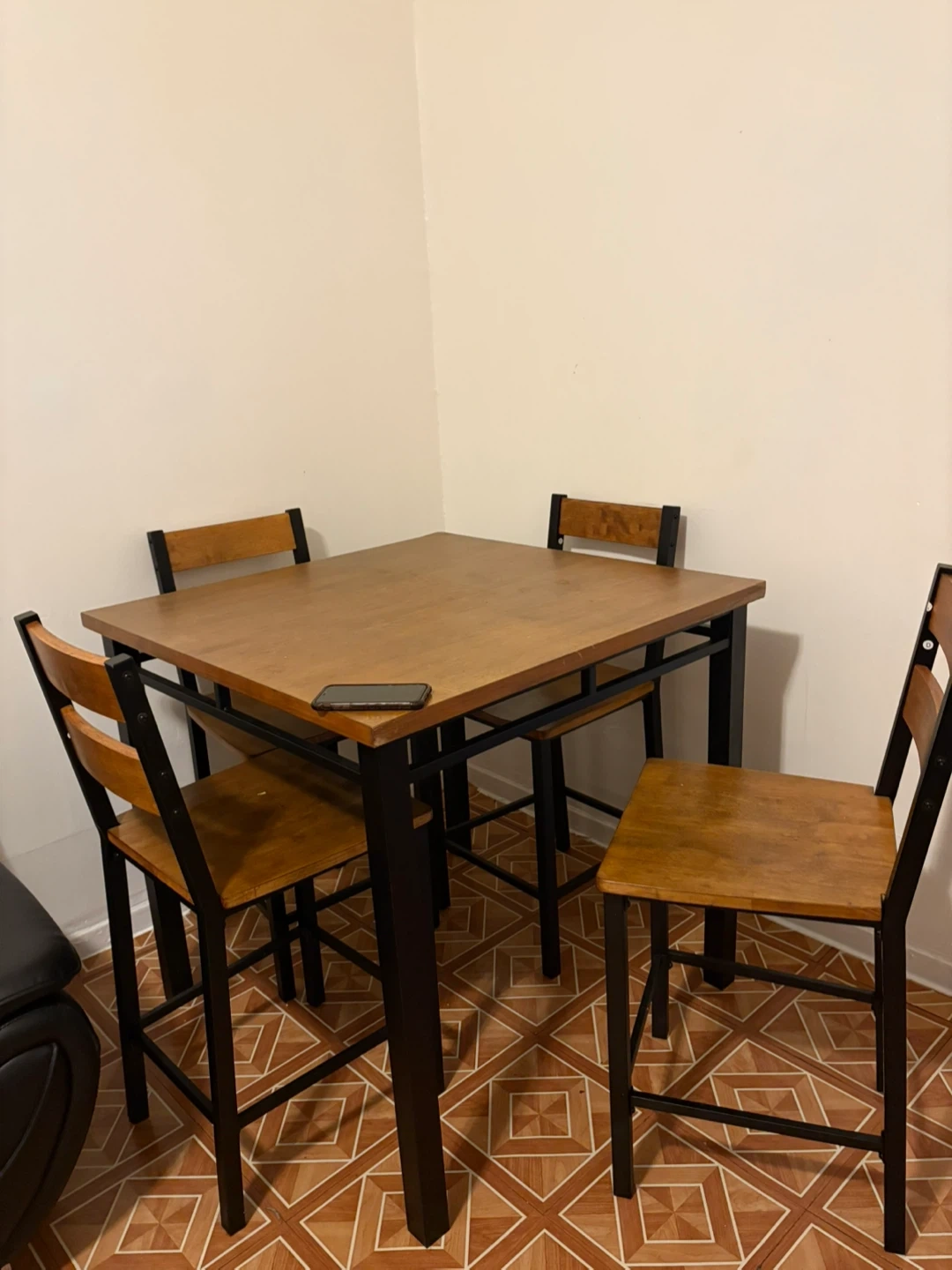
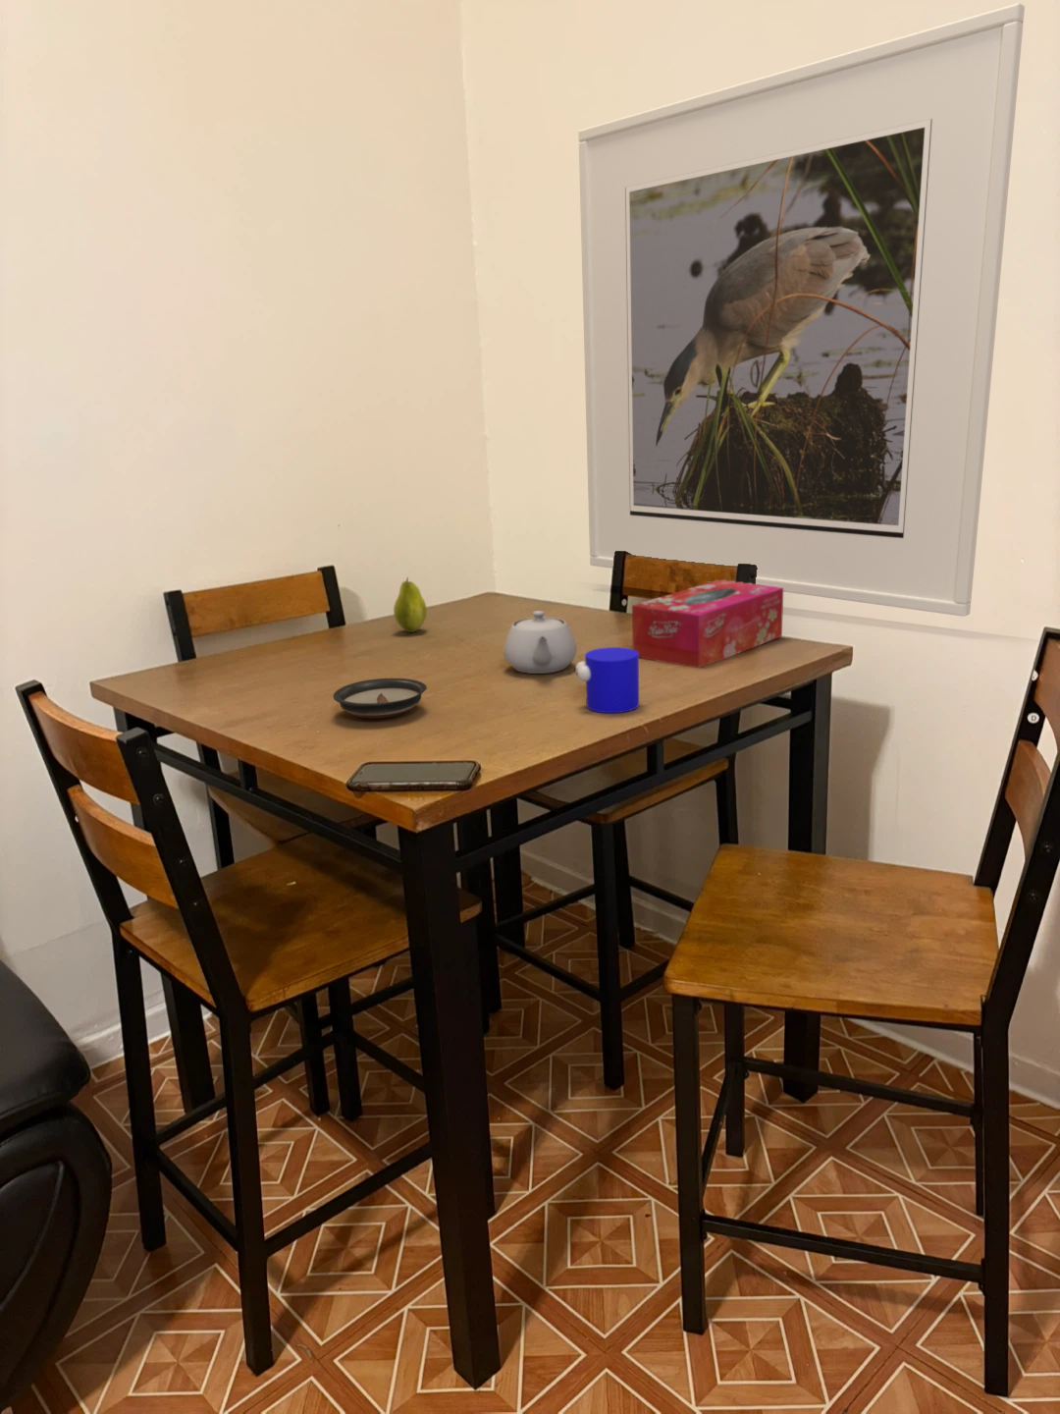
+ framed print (756, 351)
+ saucer (381, 701)
+ fruit (410, 605)
+ tissue box (708, 620)
+ teapot (540, 640)
+ cup (607, 679)
